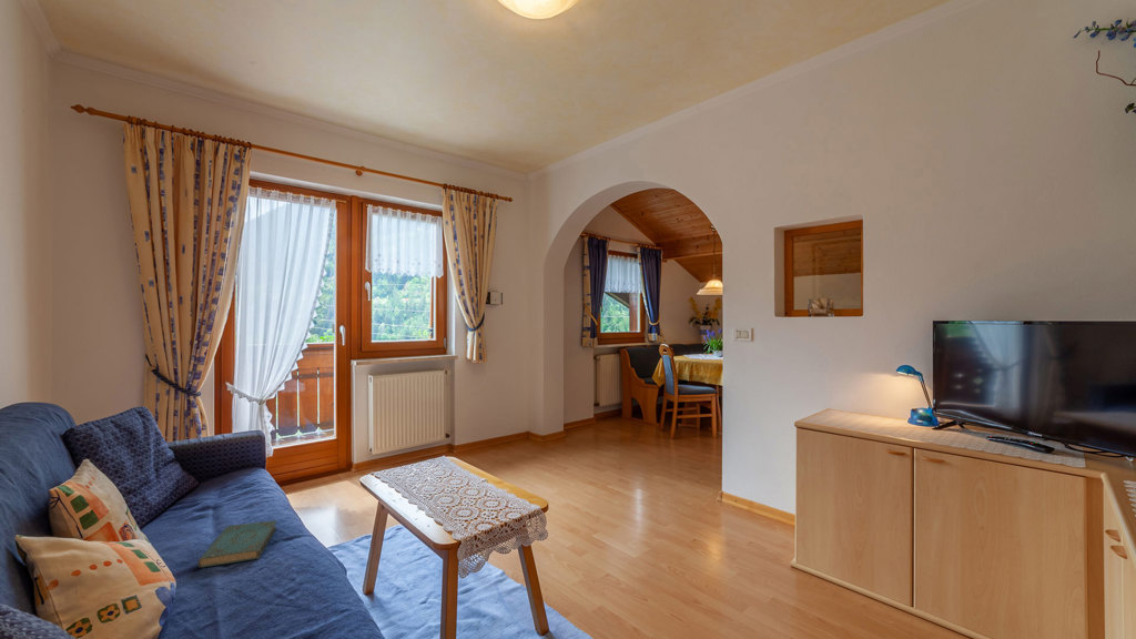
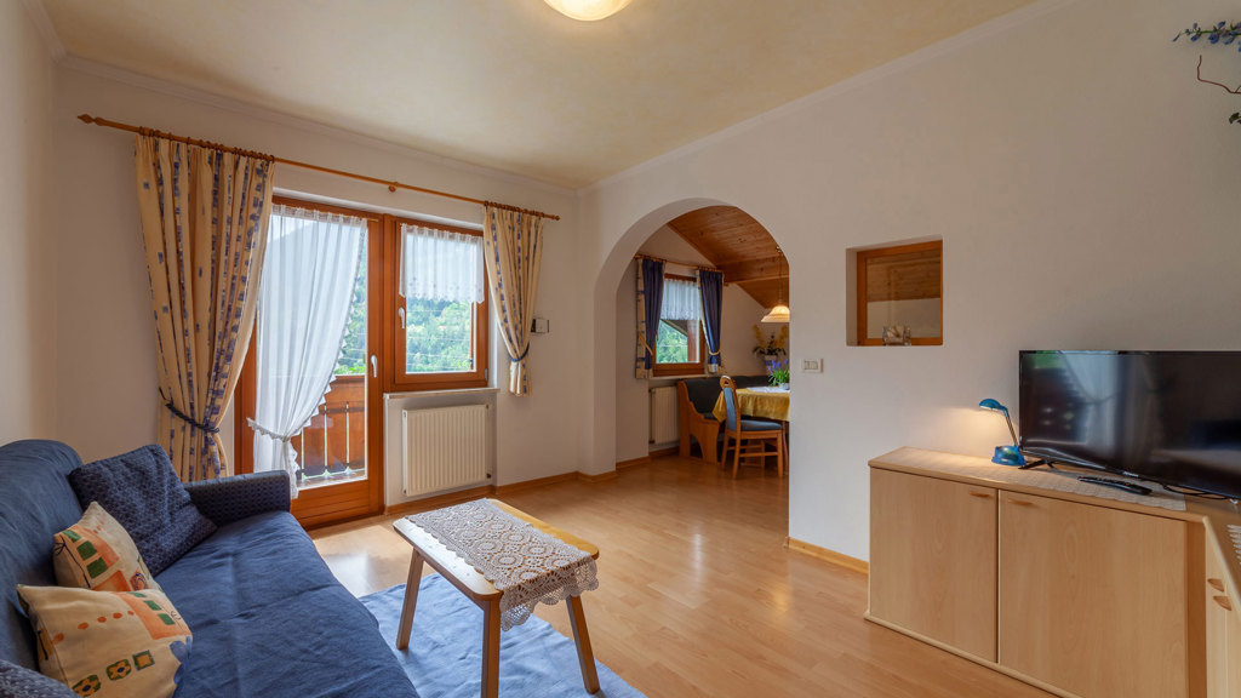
- book (241, 541)
